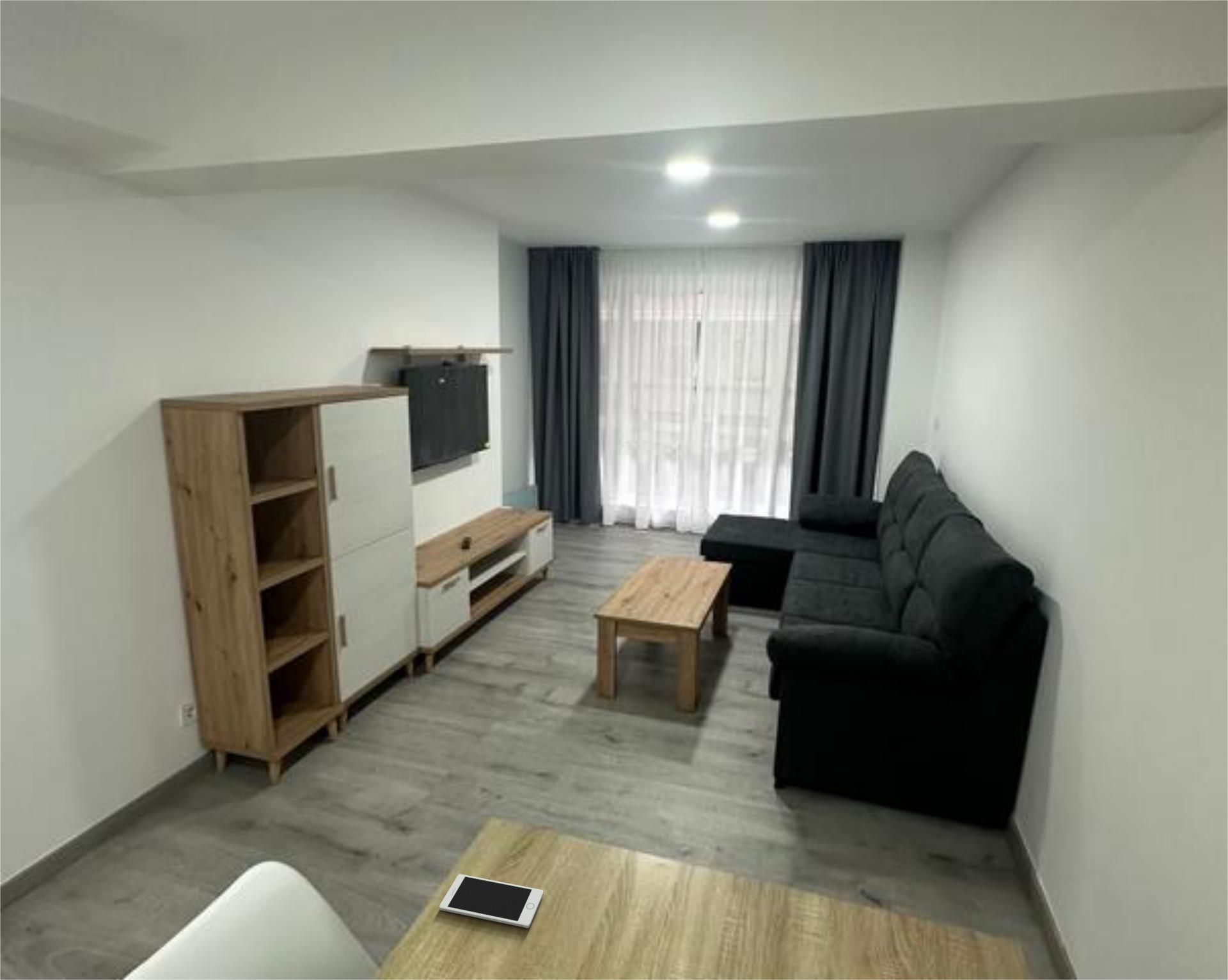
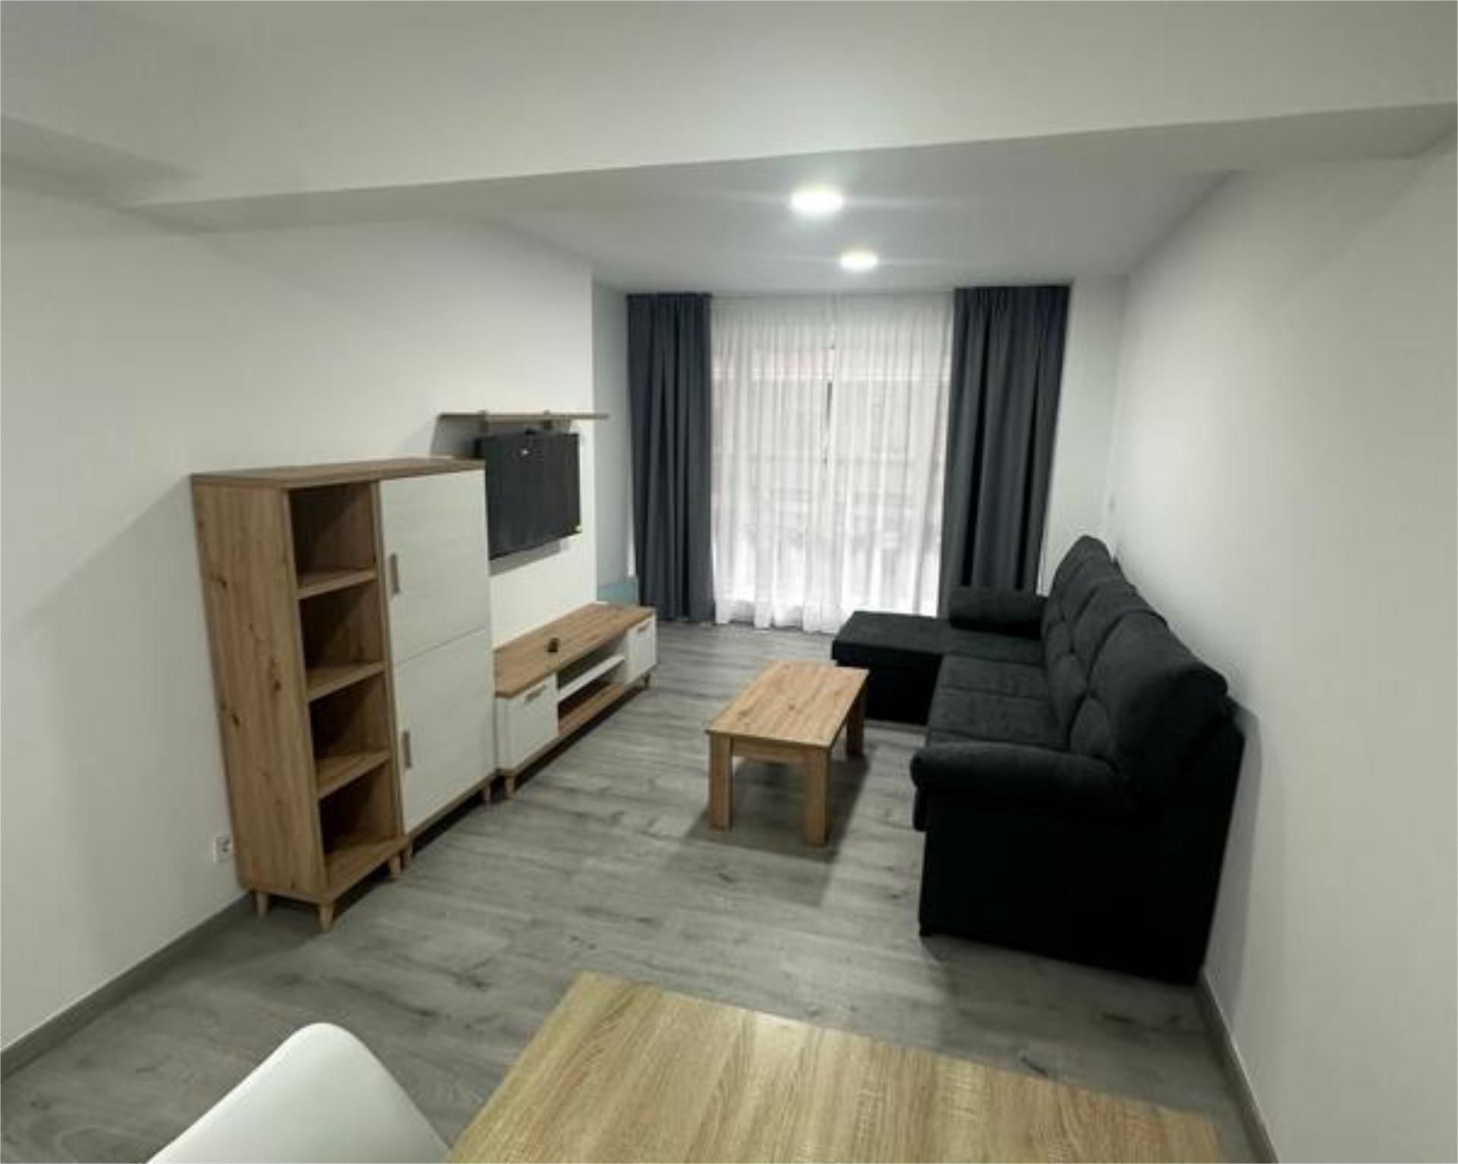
- cell phone (492, 899)
